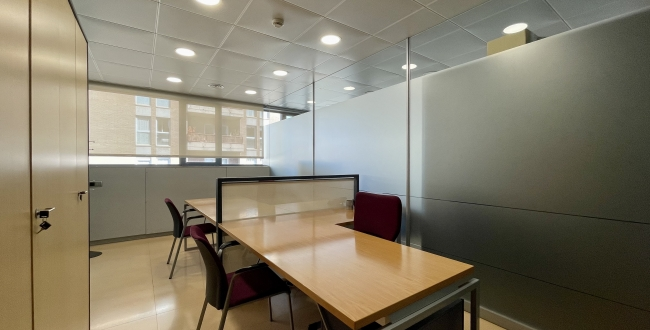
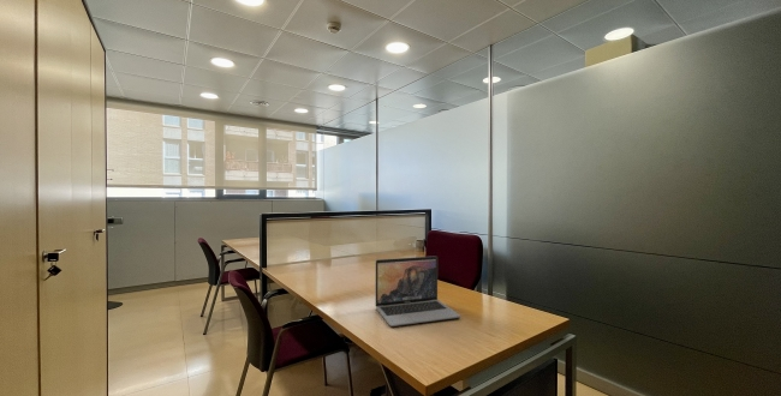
+ laptop (416, 287)
